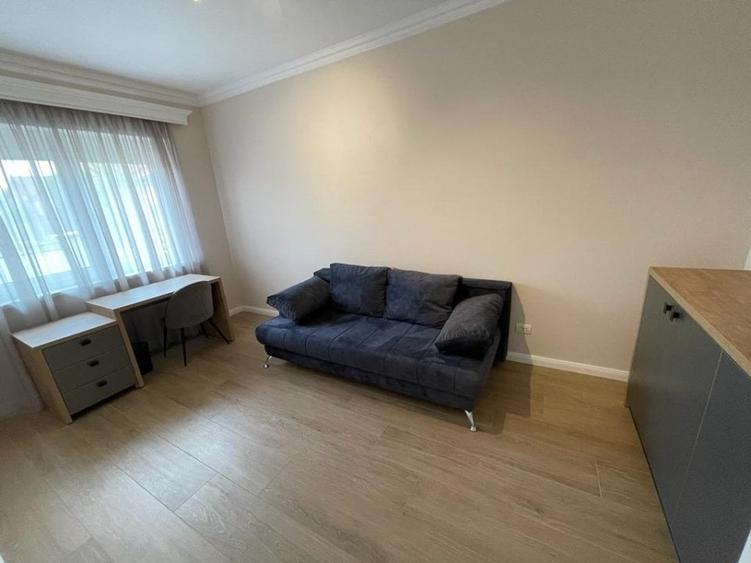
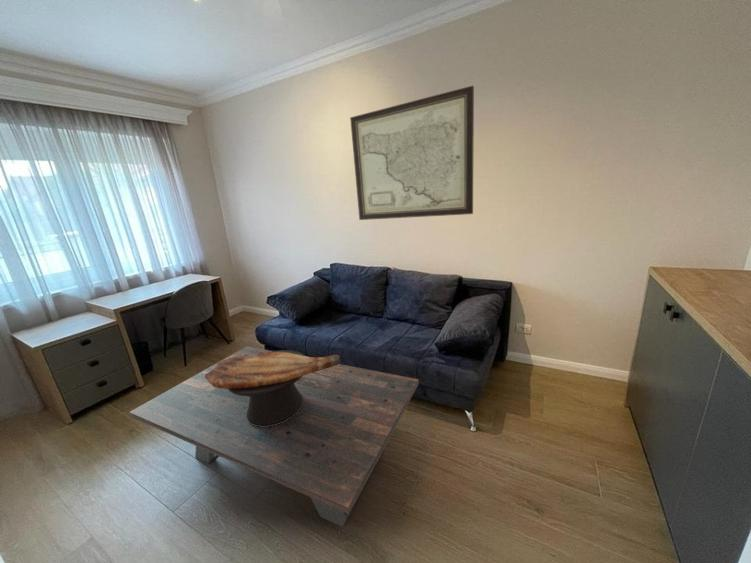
+ wall art (408, 163)
+ coffee table (283, 425)
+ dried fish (276, 386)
